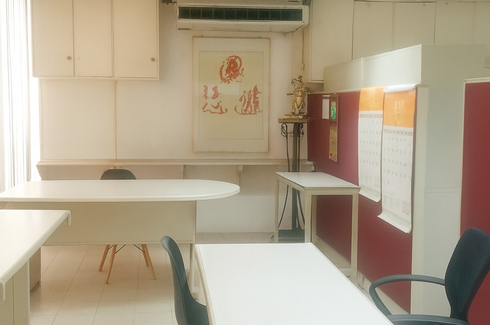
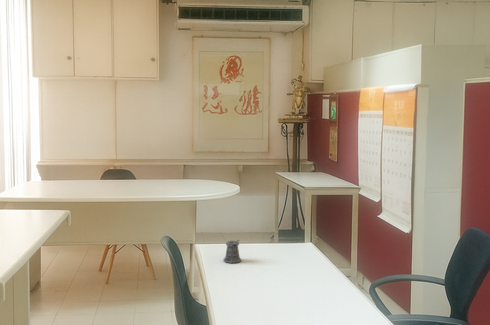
+ pepper shaker (233, 249)
